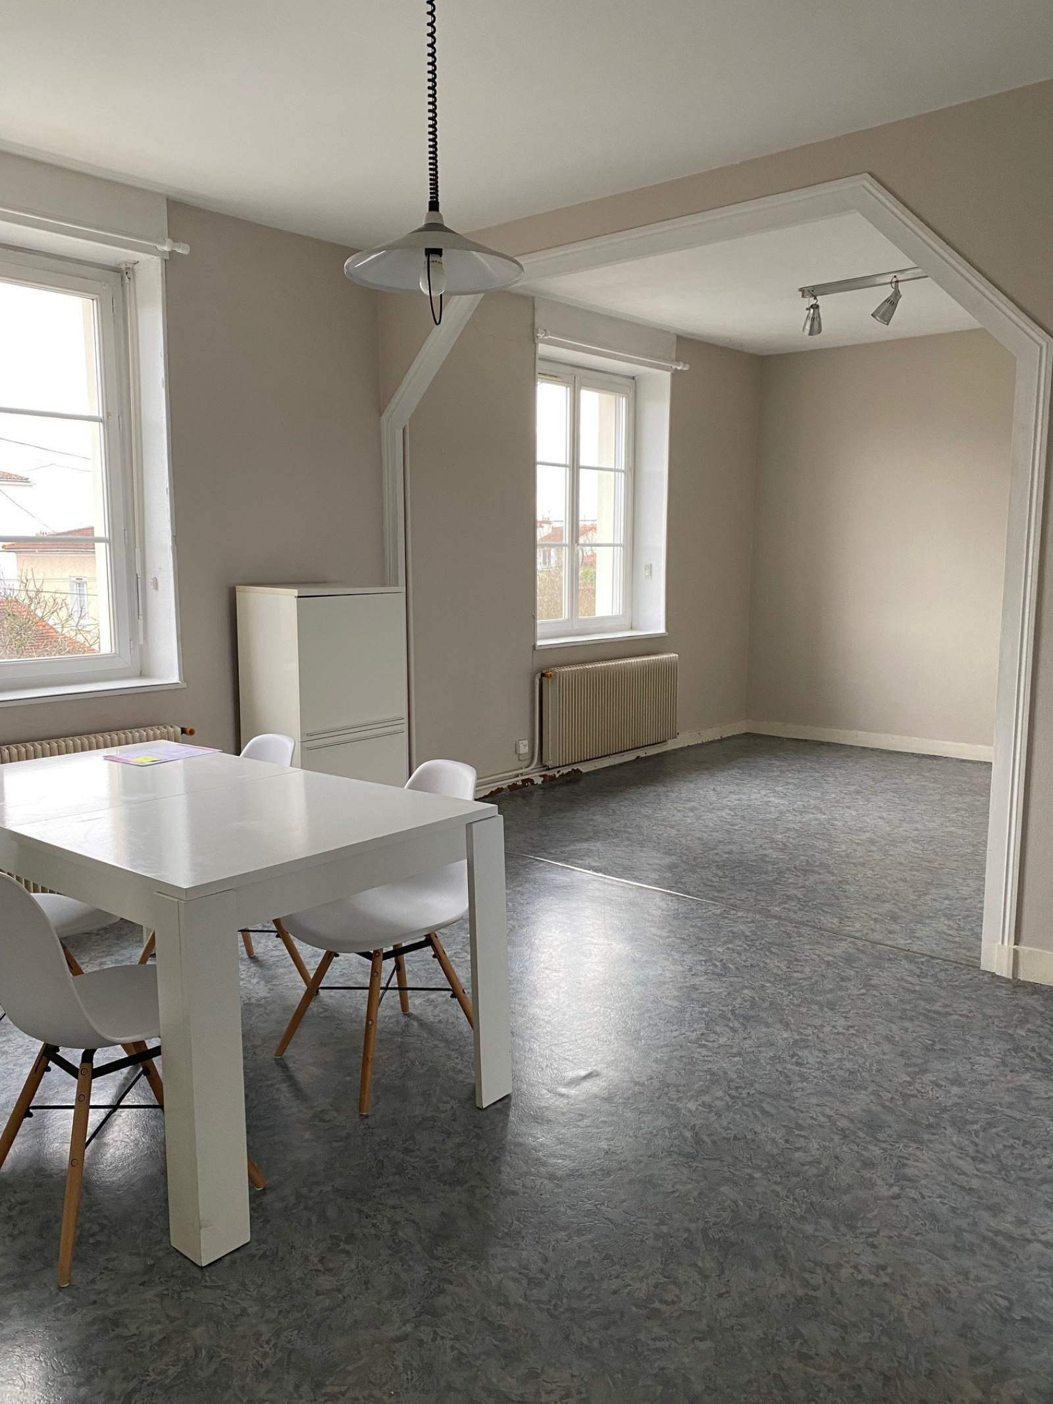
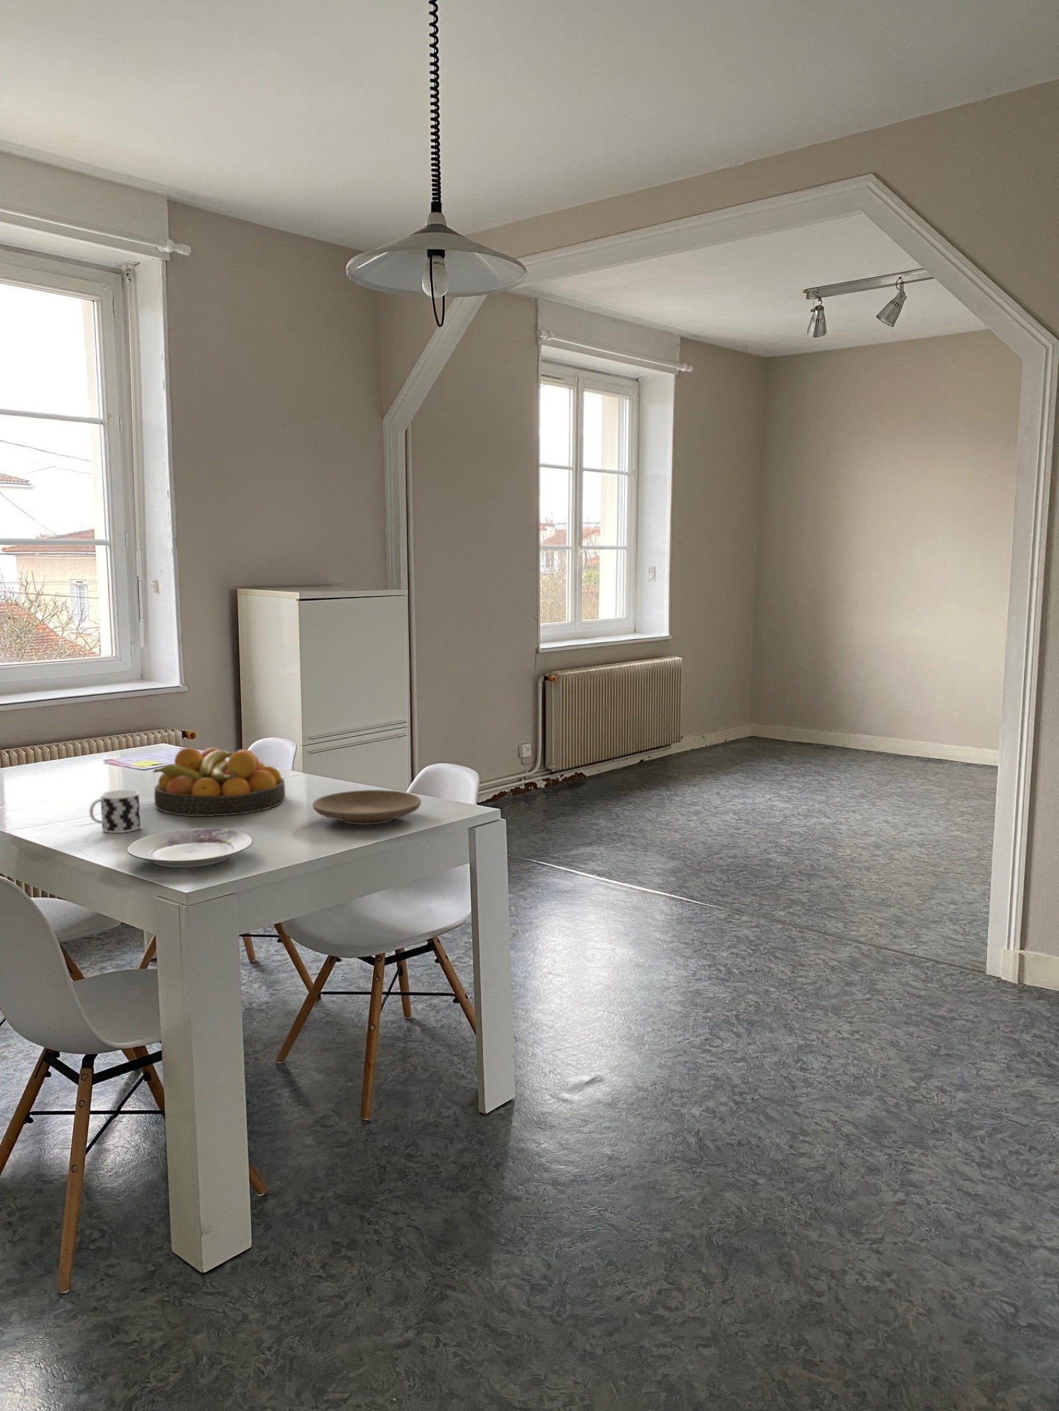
+ fruit bowl (220, 775)
+ plate (367, 809)
+ plate (190, 849)
+ cup (115, 812)
